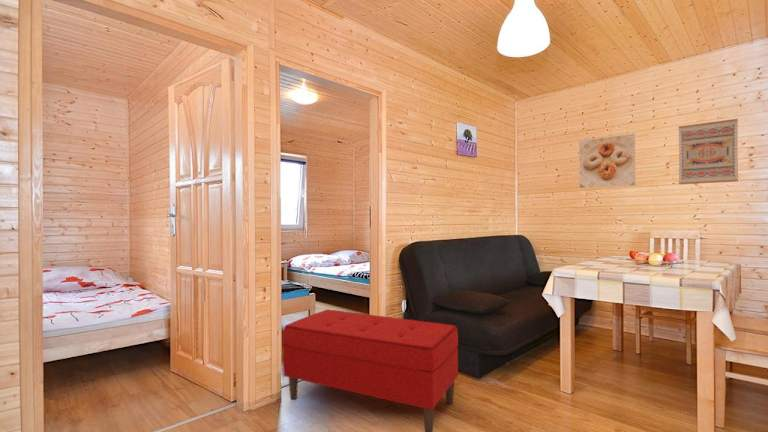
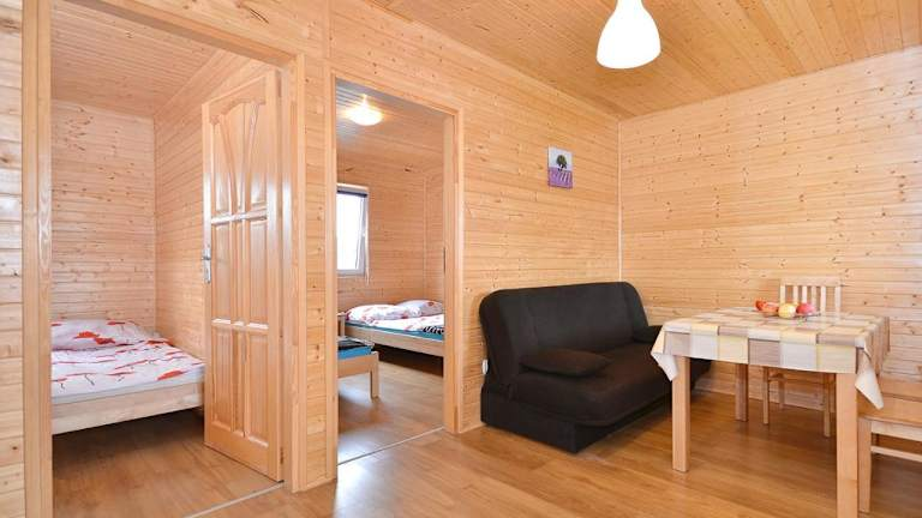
- bench (370, 362)
- wall art (707, 152)
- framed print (606, 162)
